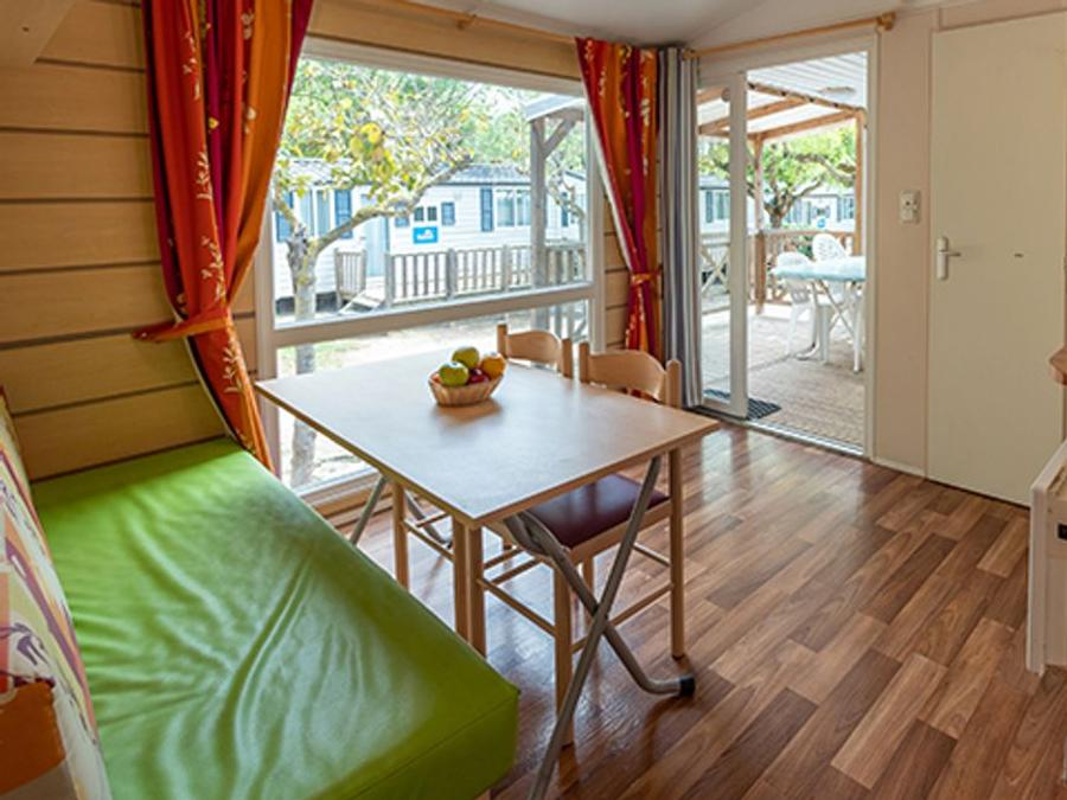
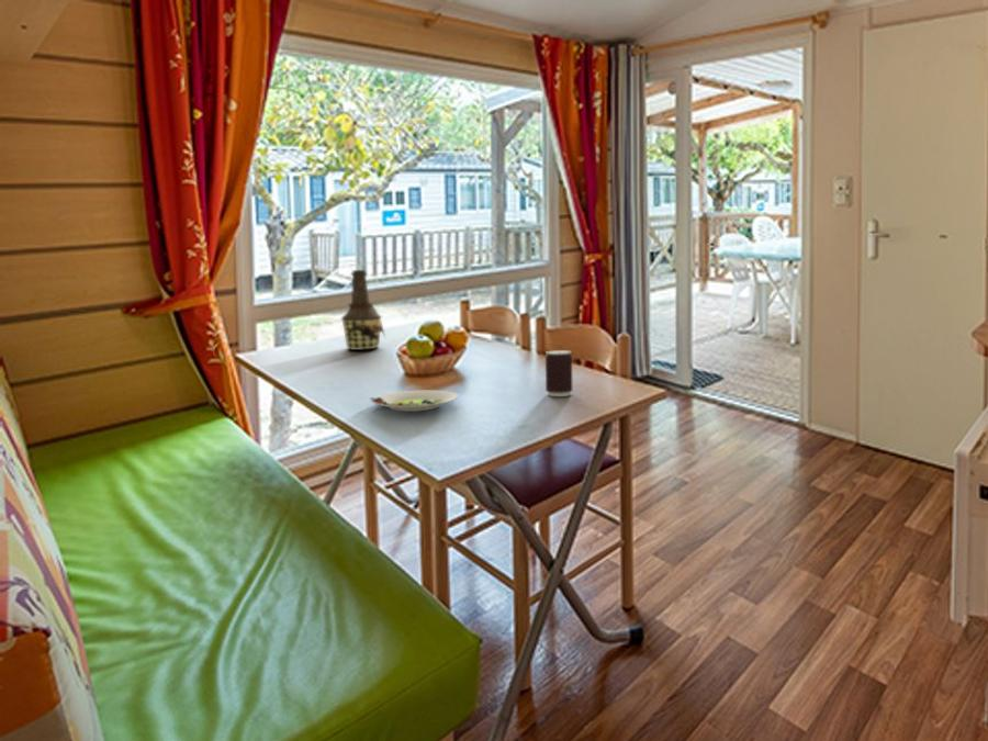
+ bottle (362, 308)
+ beverage can (559, 372)
+ salad plate (415, 400)
